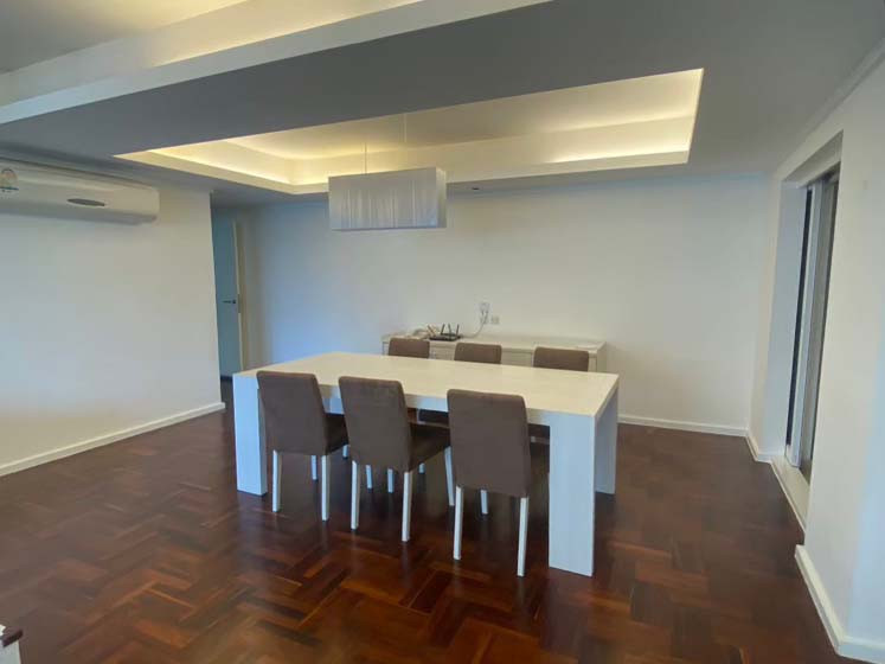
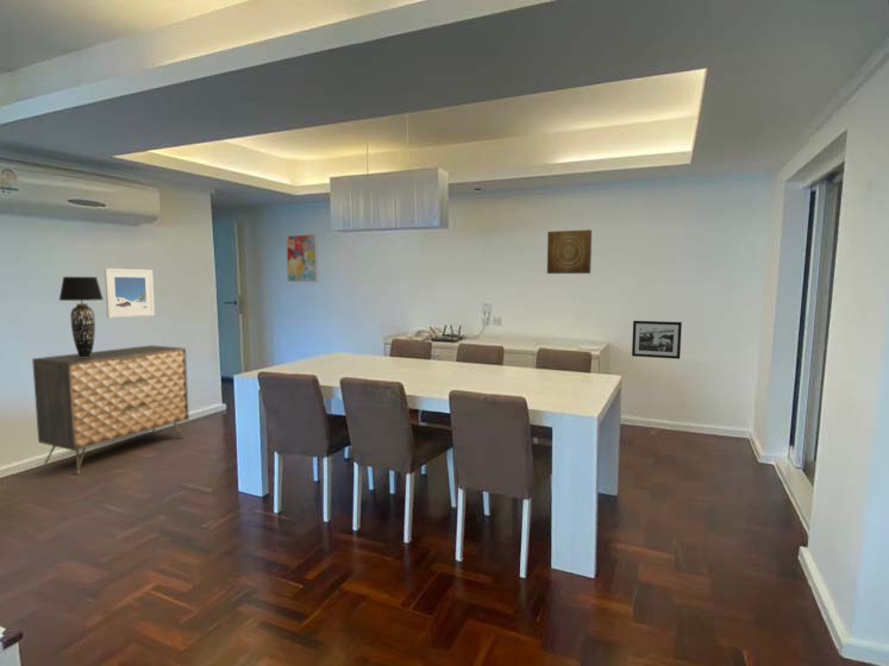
+ wall art (301, 258)
+ picture frame (656, 339)
+ table lamp (82, 316)
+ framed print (130, 293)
+ dresser (118, 402)
+ wall art (569, 252)
